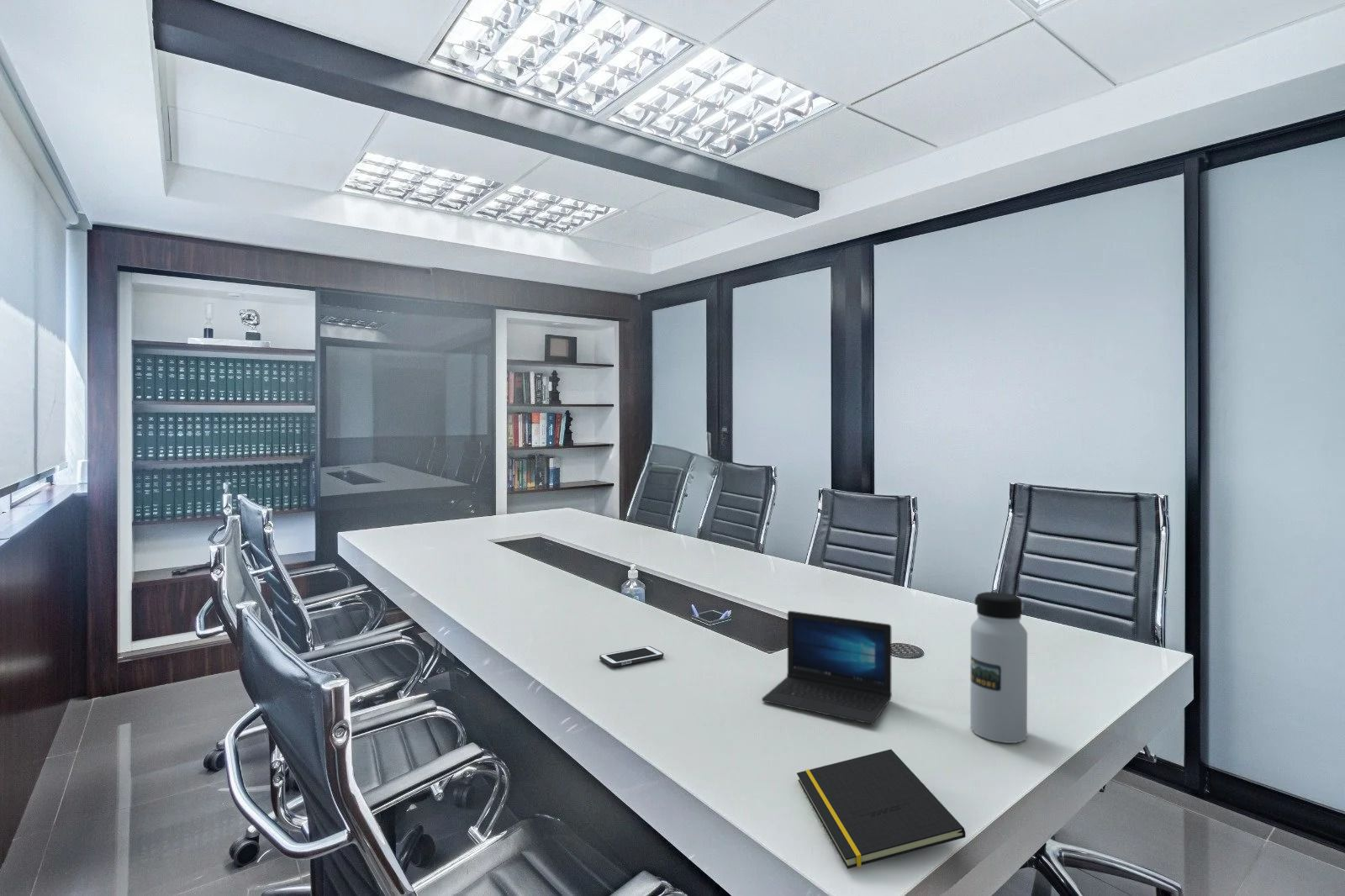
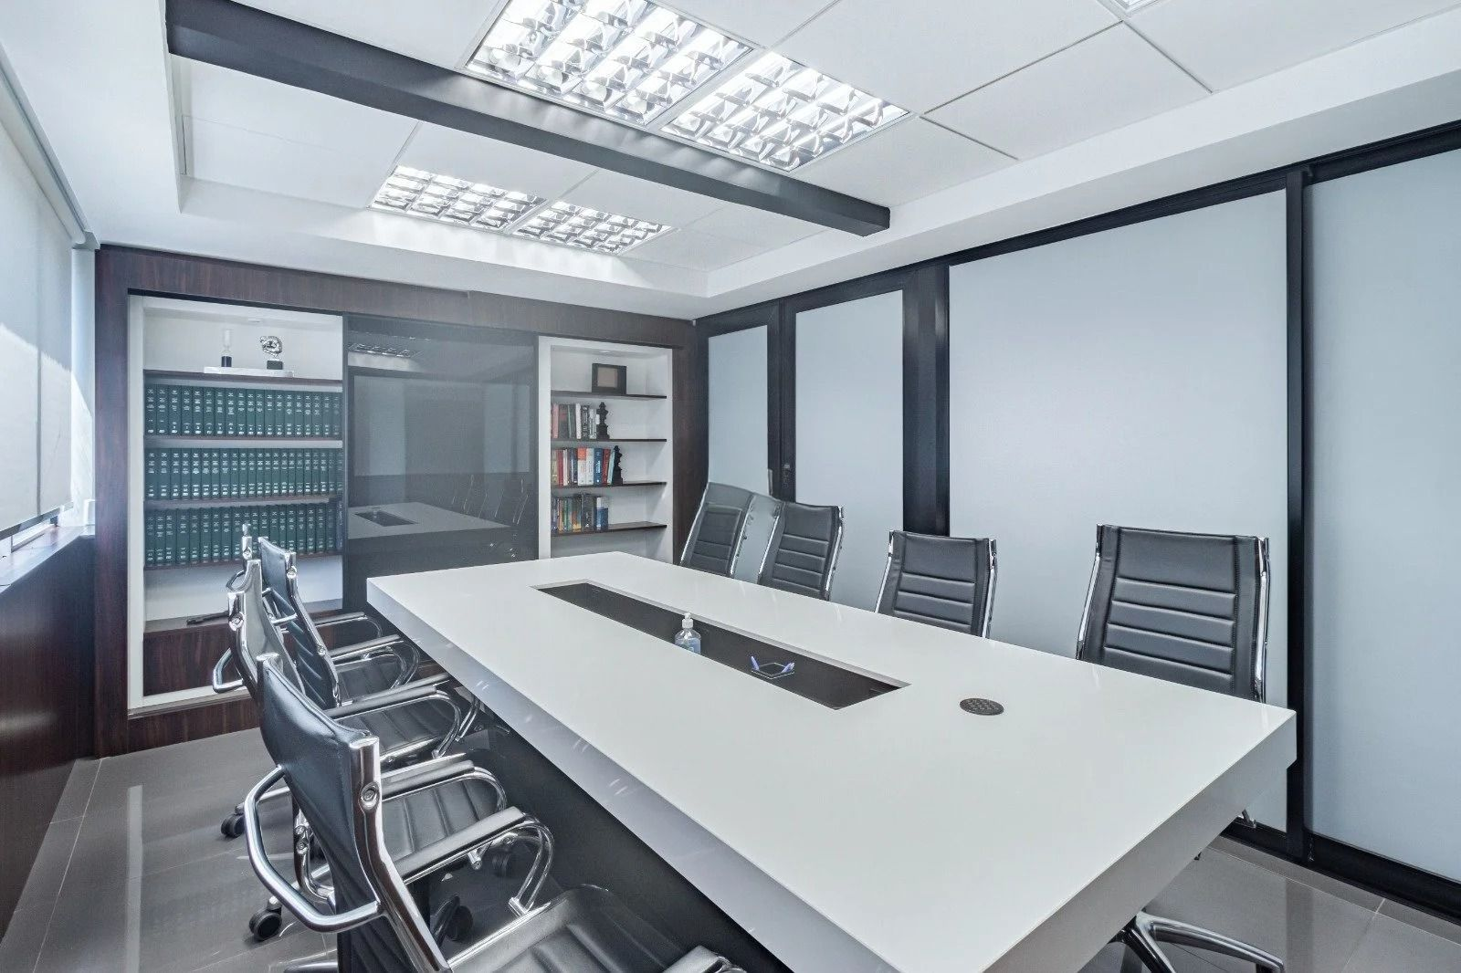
- water bottle (998, 663)
- laptop (826, 662)
- cell phone (631, 656)
- notepad (872, 801)
